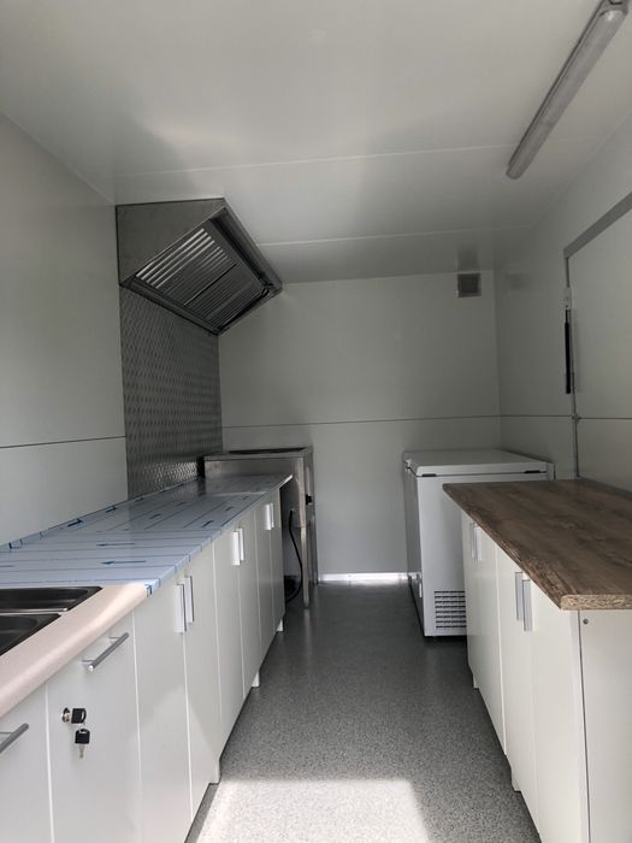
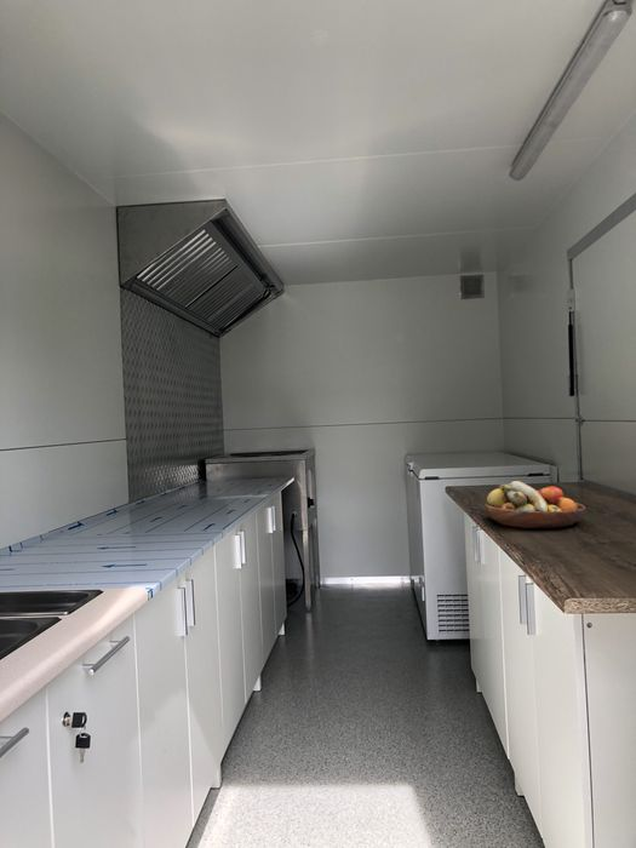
+ fruit bowl (533, 500)
